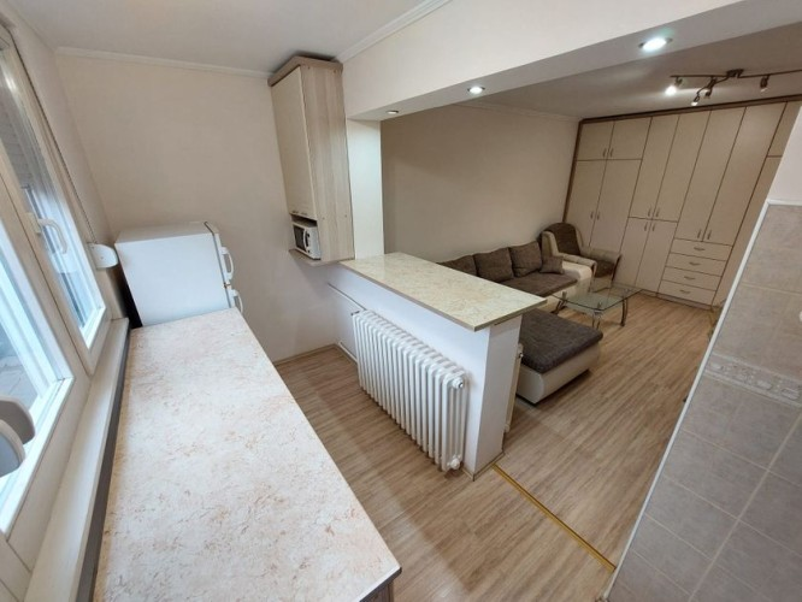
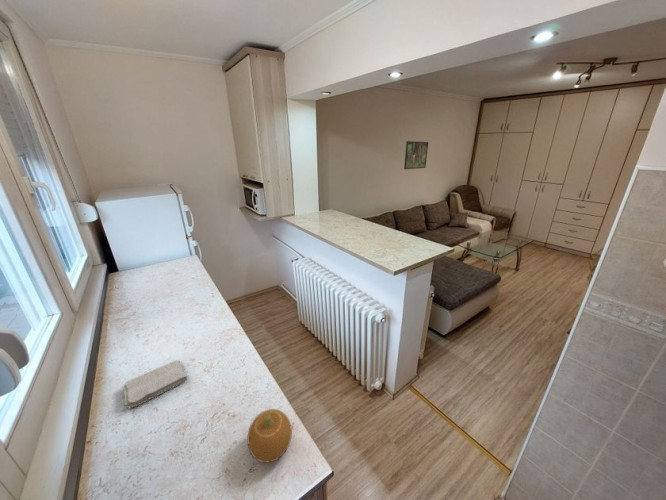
+ washcloth (155, 381)
+ fruit (269, 431)
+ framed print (416, 155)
